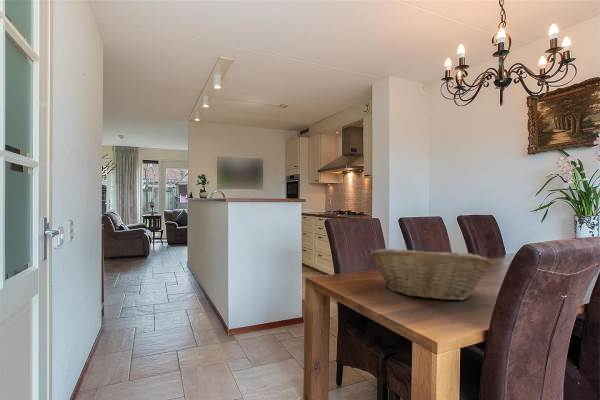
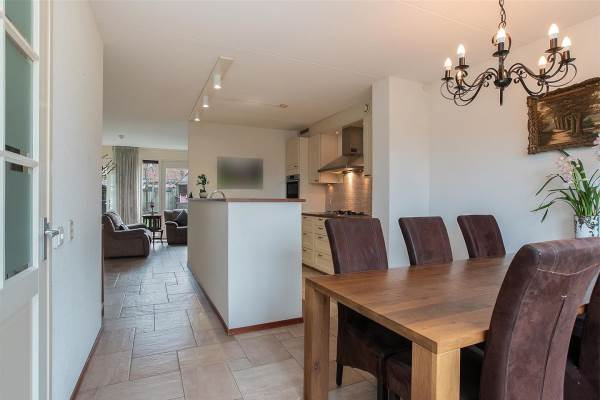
- fruit basket (426, 268)
